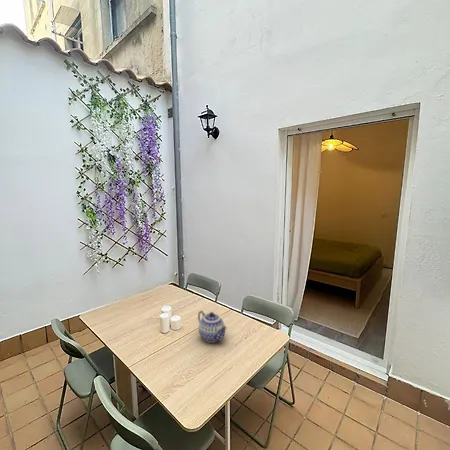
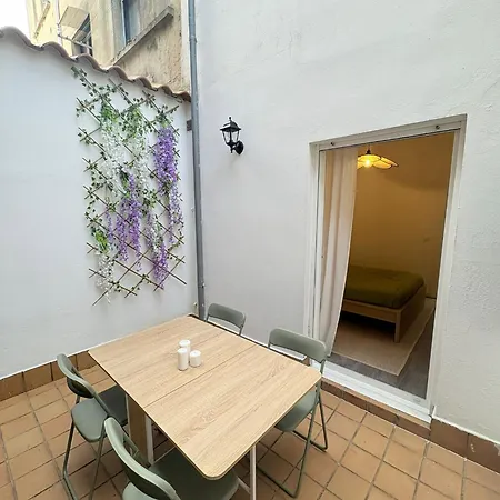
- teapot (211, 325)
